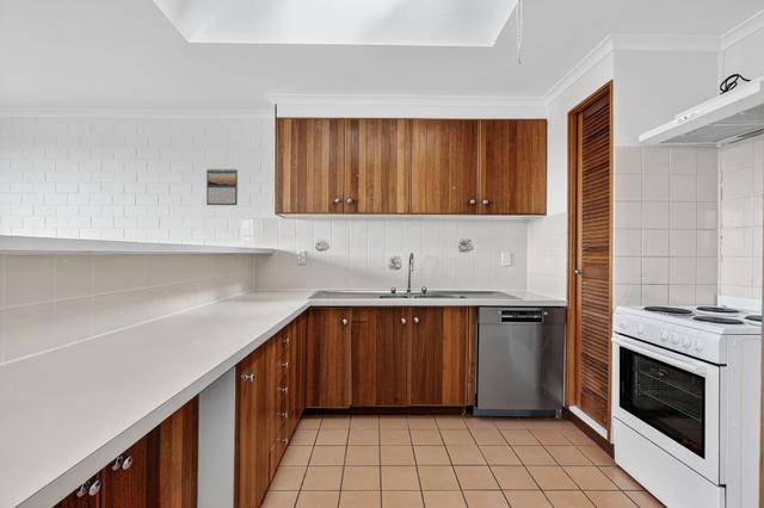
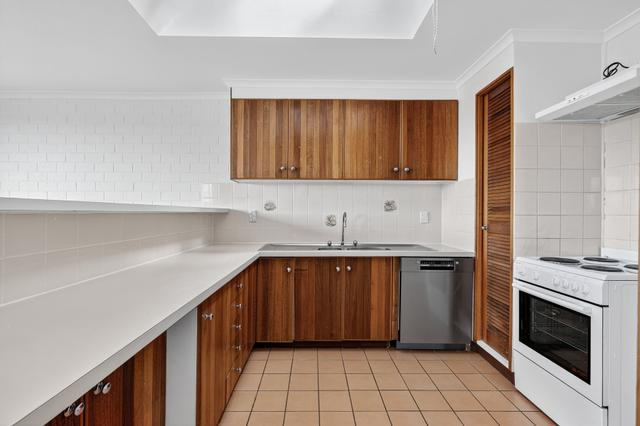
- calendar (222, 186)
